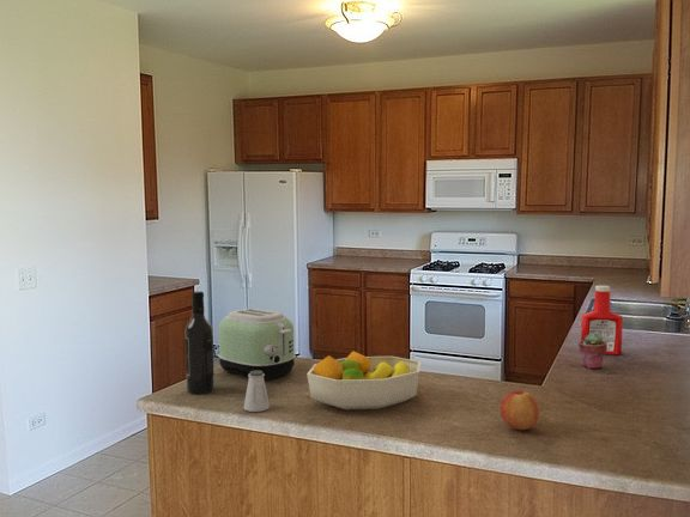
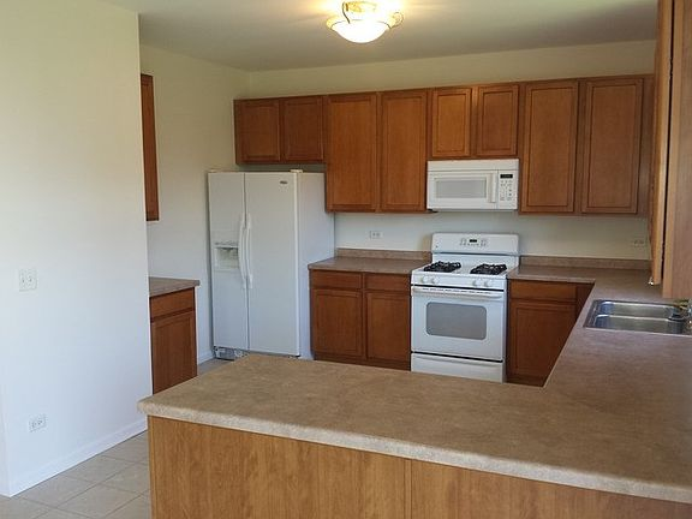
- fruit bowl (365, 376)
- potted succulent (592, 349)
- toaster (259, 342)
- wine bottle (199, 341)
- apple (519, 408)
- soap bottle (601, 318)
- saltshaker (256, 389)
